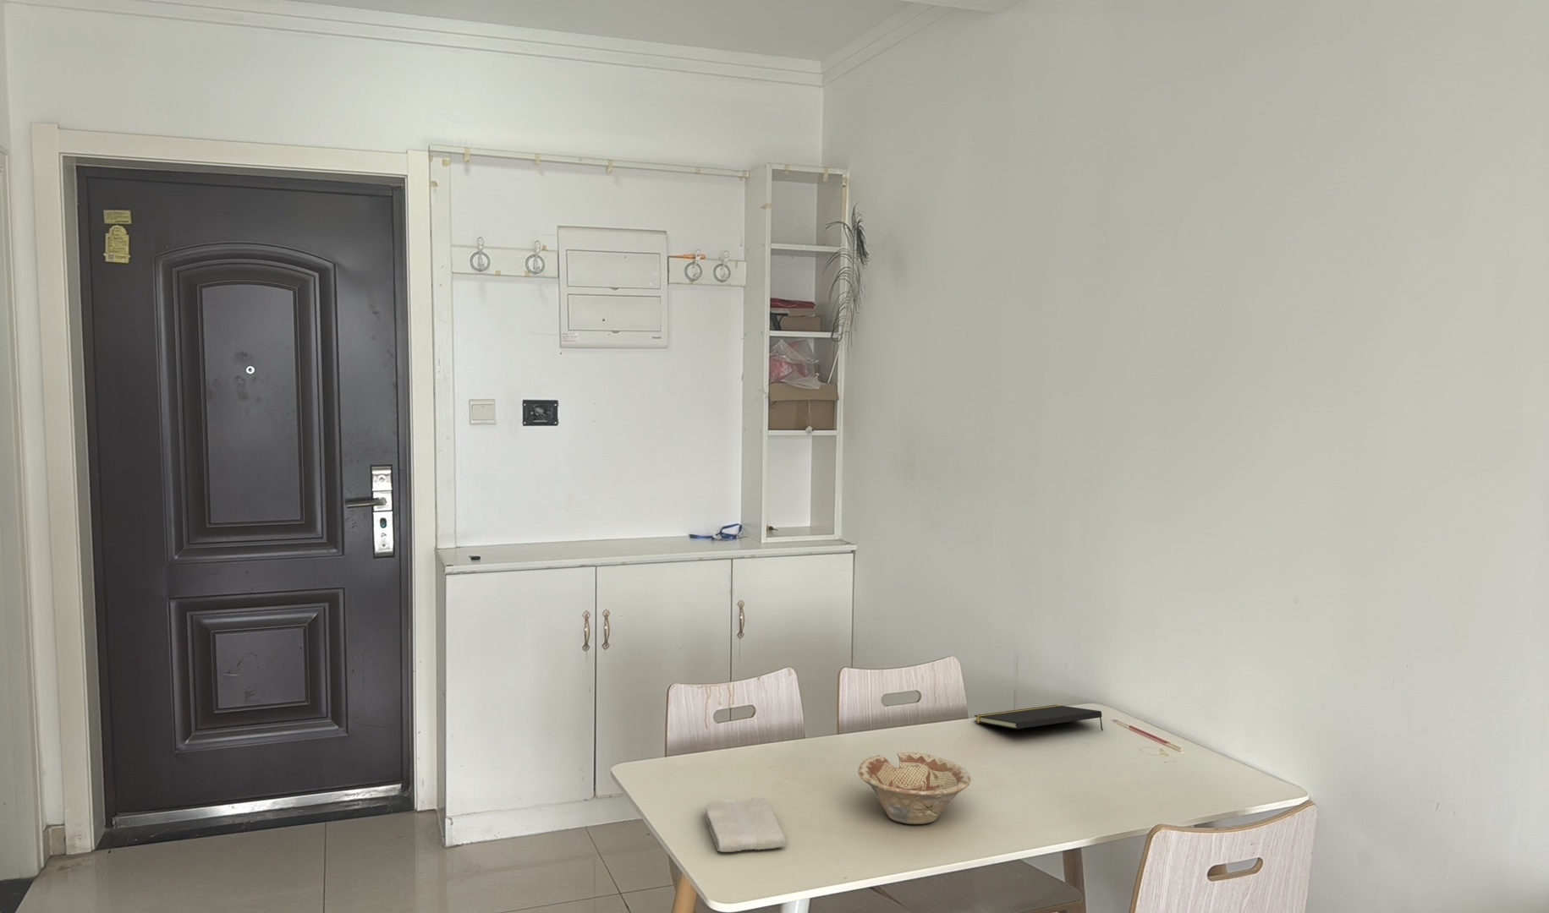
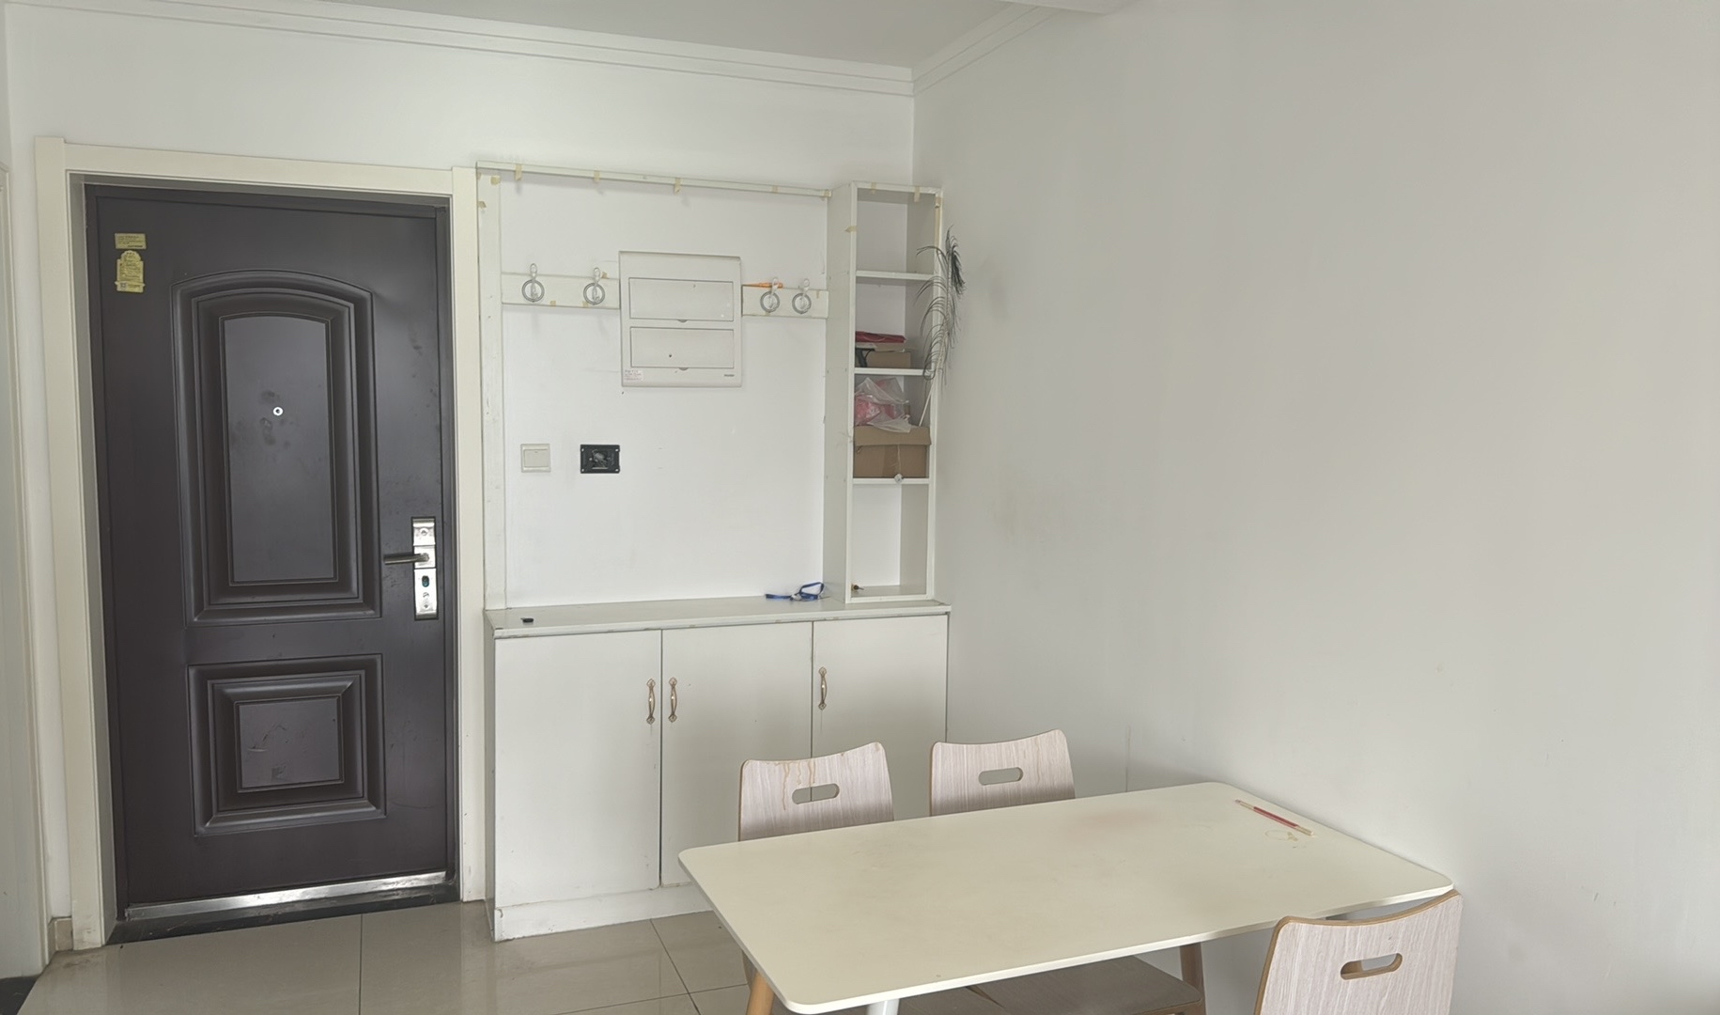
- washcloth (743, 823)
- notepad (1037, 716)
- dish (915, 793)
